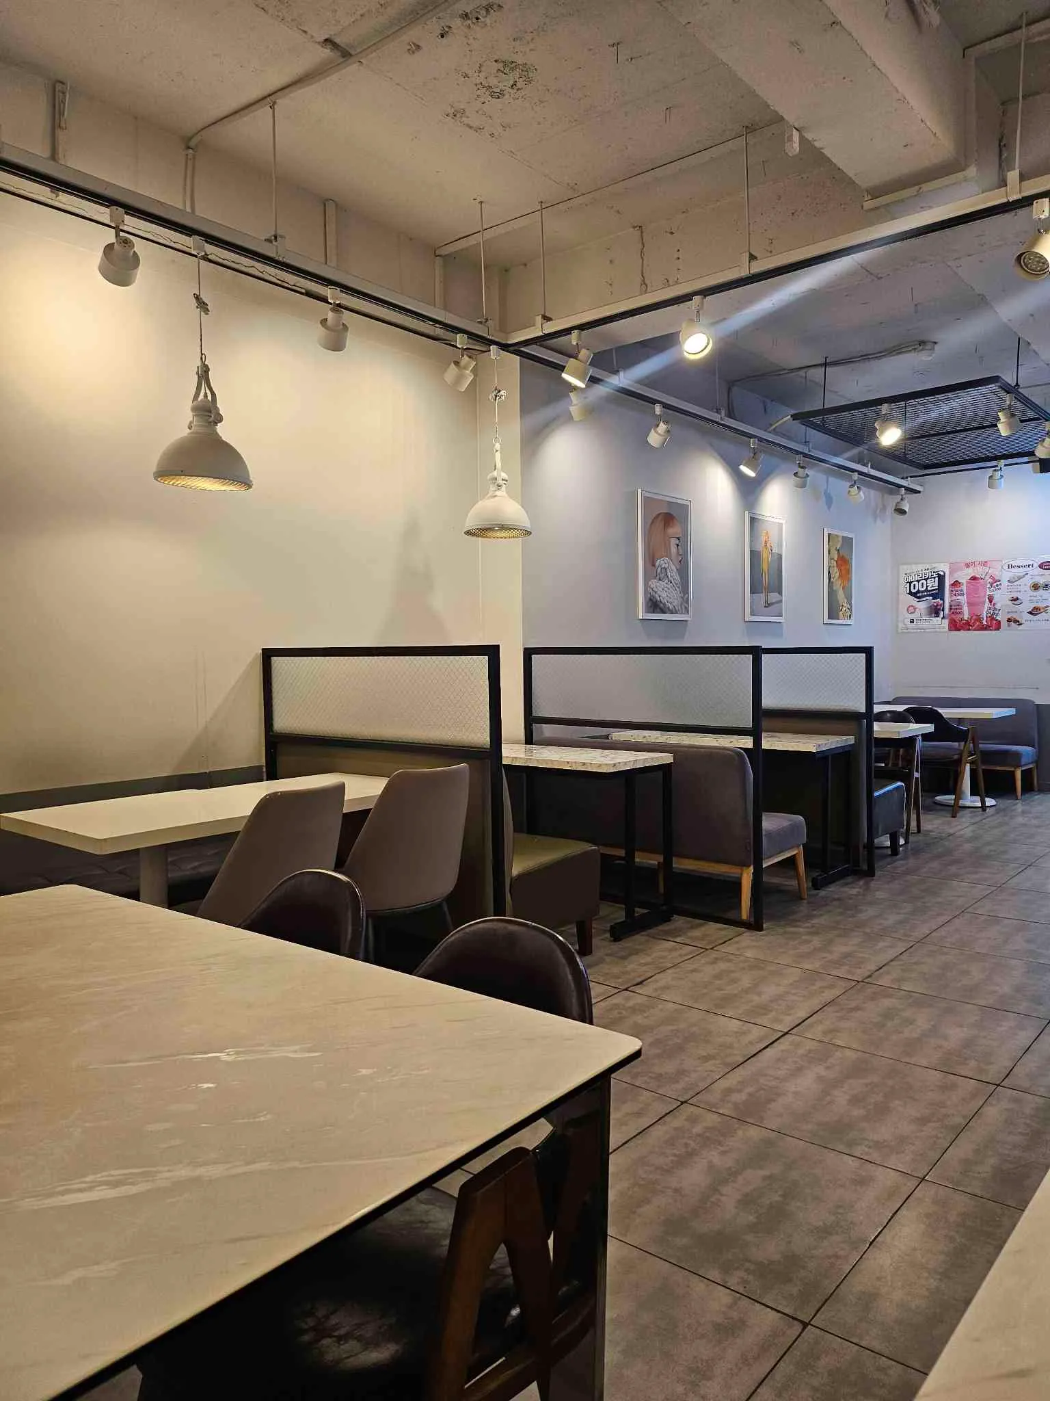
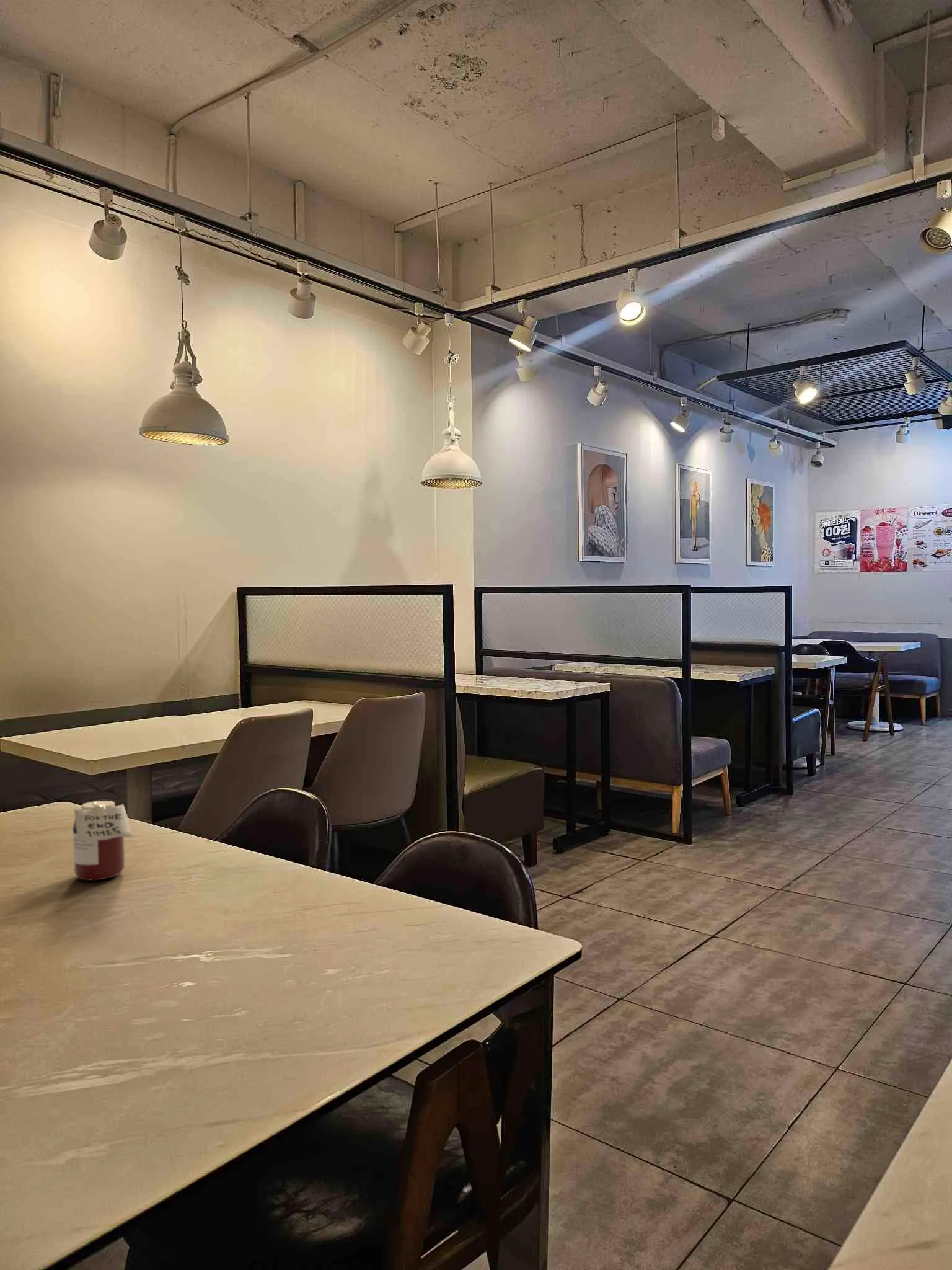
+ jar (100, 841)
